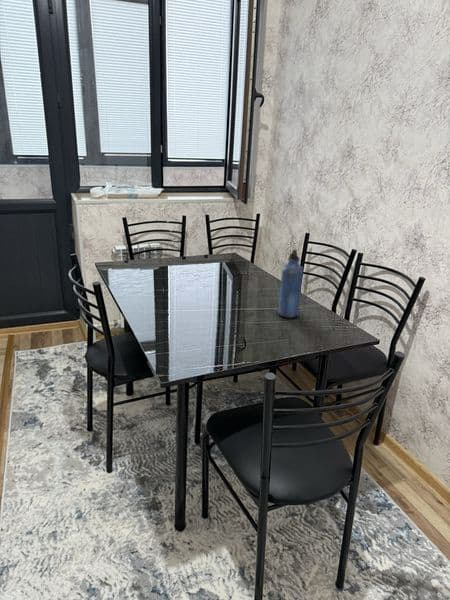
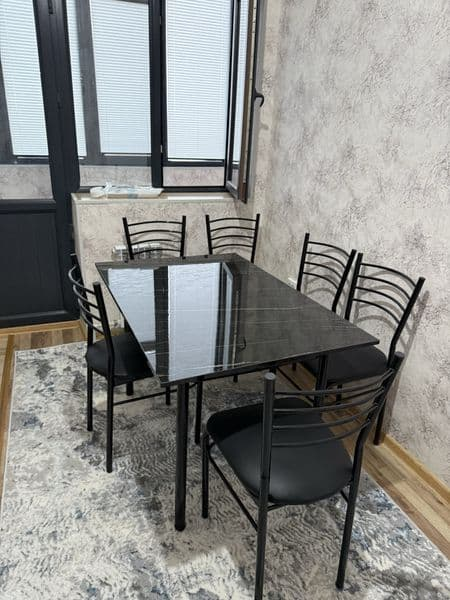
- water bottle (291, 283)
